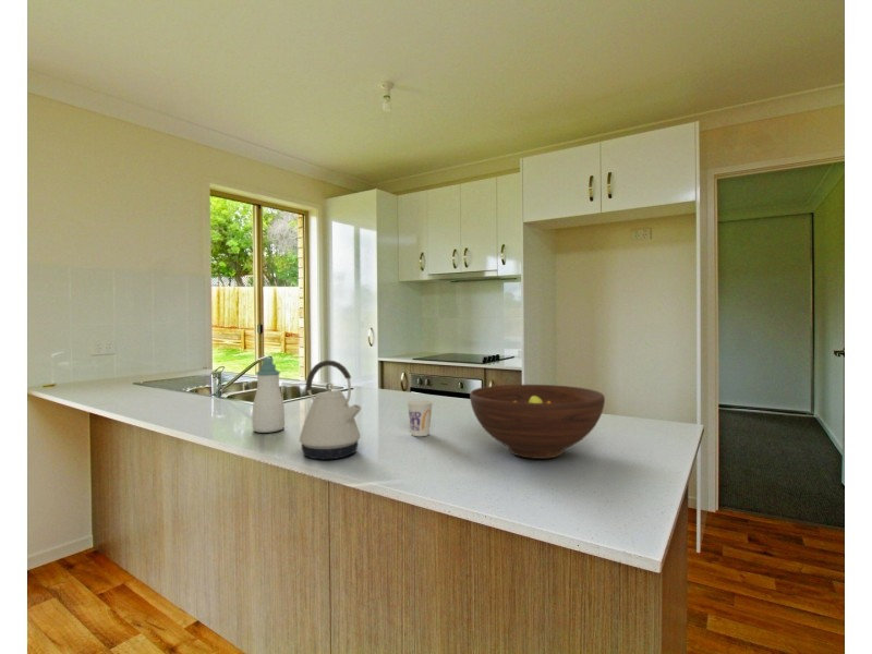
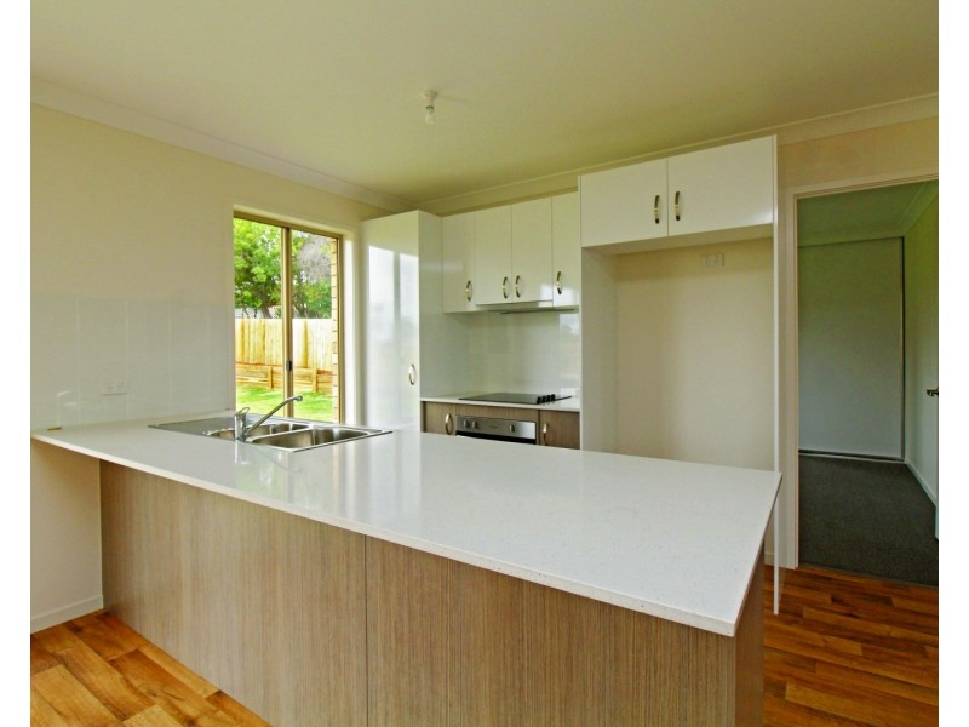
- fruit bowl (535, 423)
- kettle (331, 407)
- cup (420, 417)
- soap bottle (268, 393)
